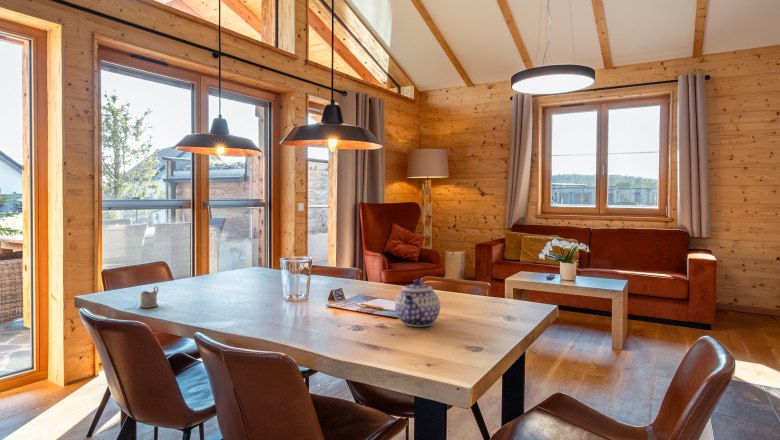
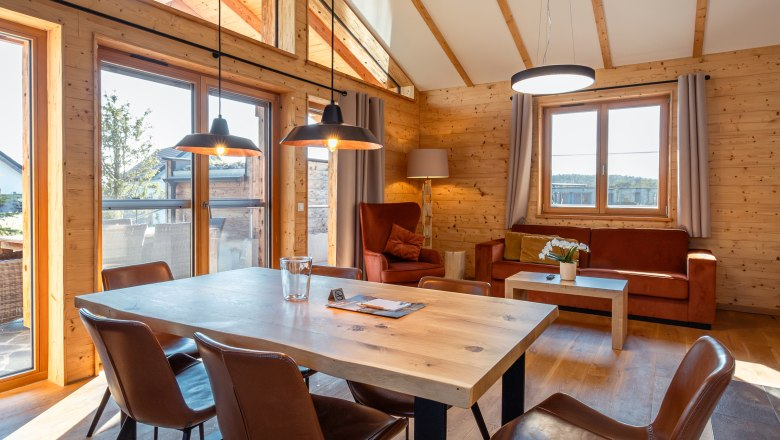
- teapot (417, 301)
- tea glass holder (150, 294)
